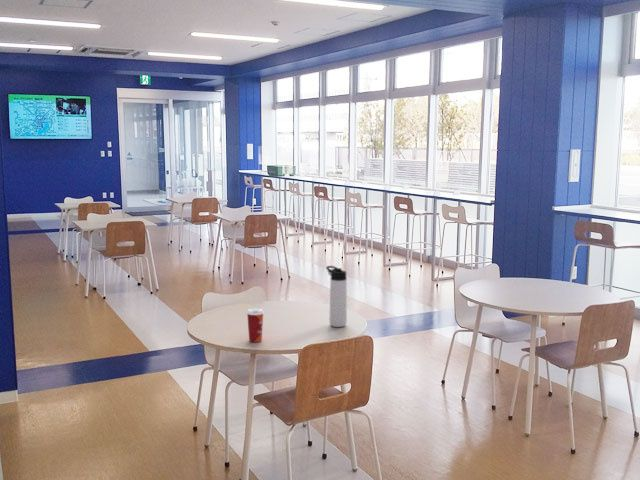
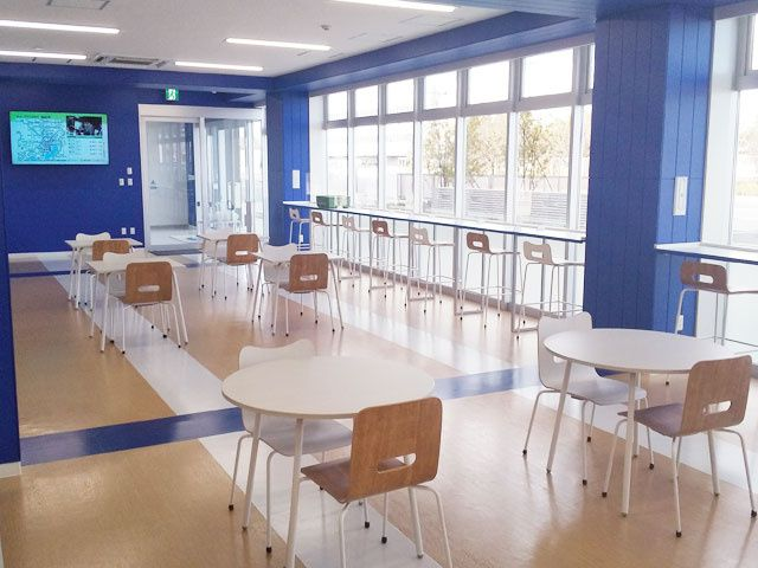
- thermos bottle (335, 296)
- paper cup (255, 325)
